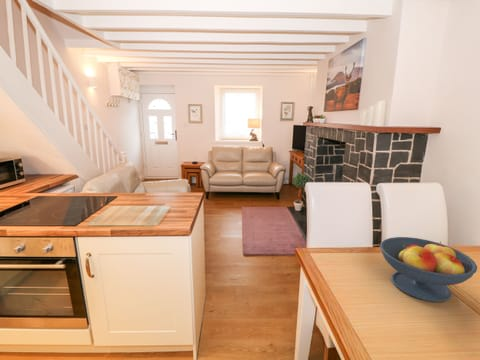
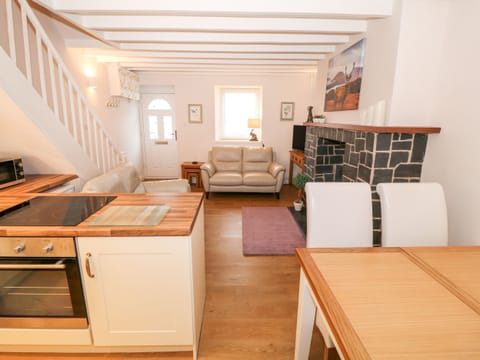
- fruit bowl (423, 264)
